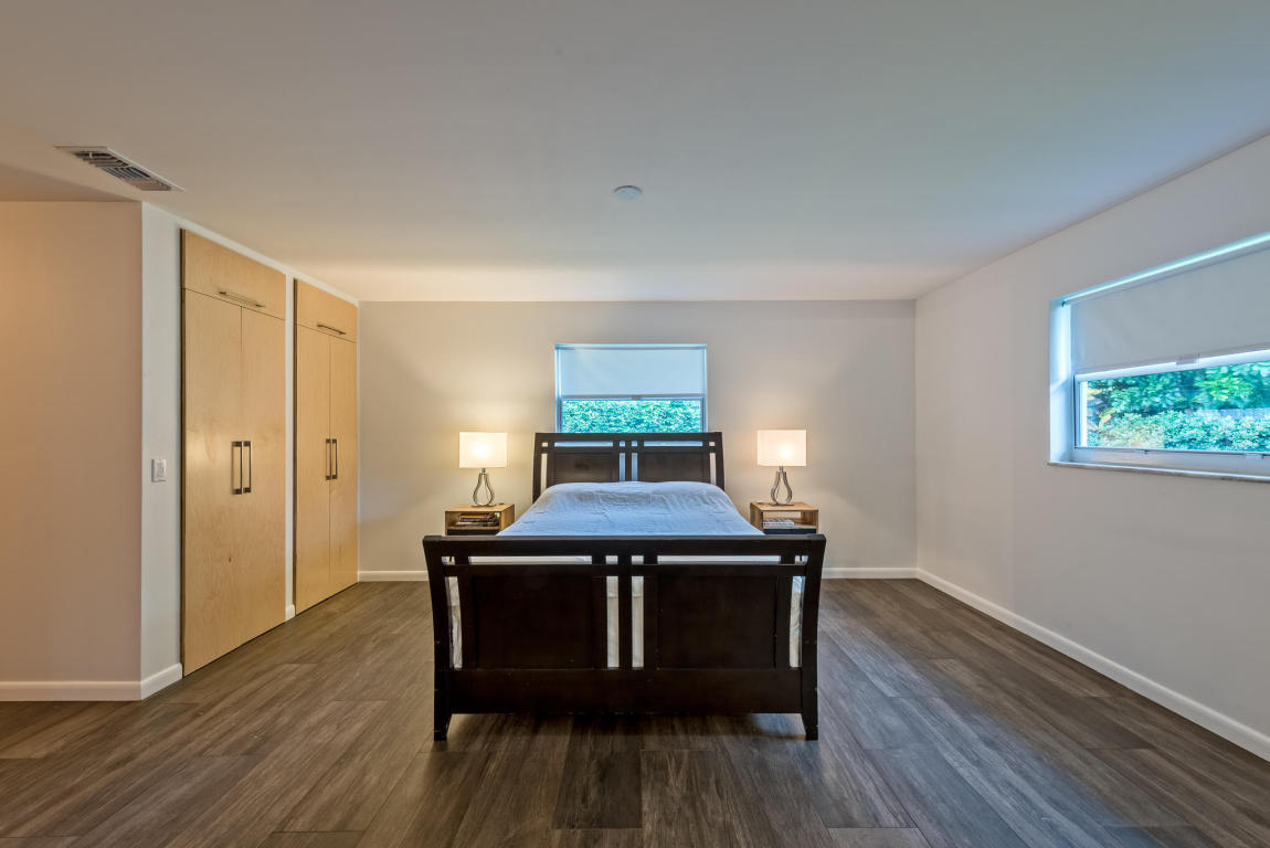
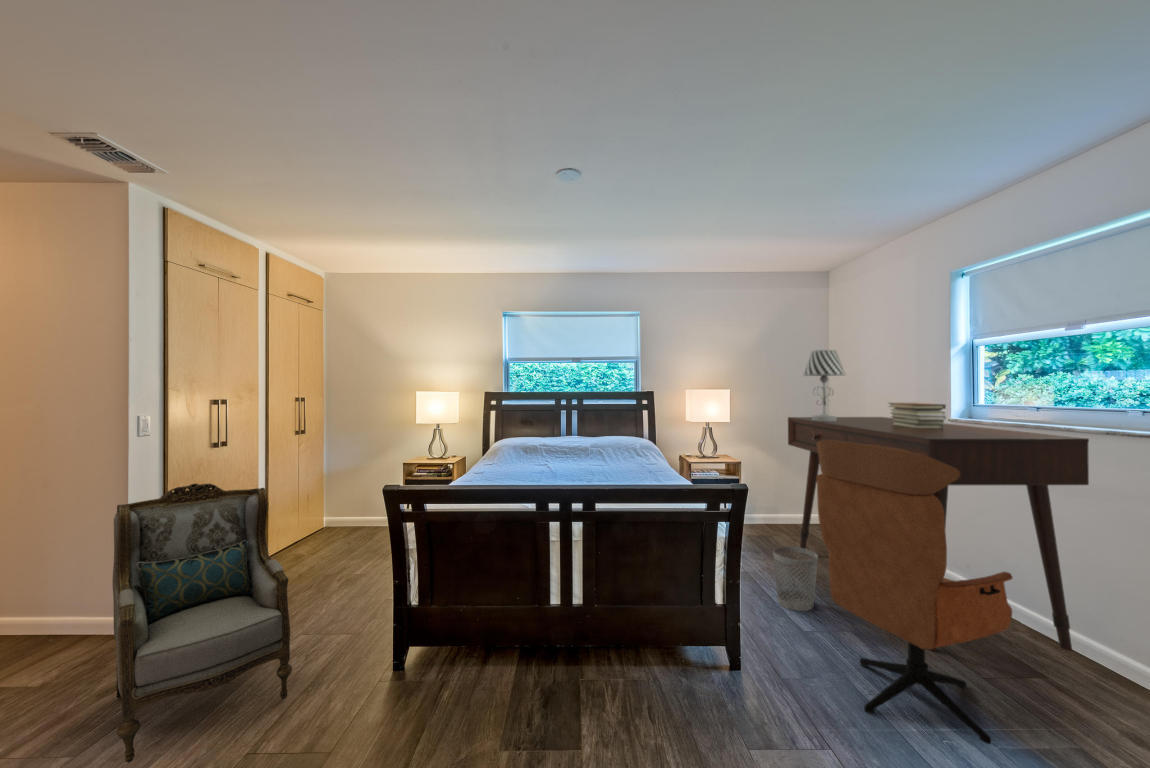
+ armchair (202, 595)
+ wastebasket (795, 578)
+ desk (932, 494)
+ book stack (916, 414)
+ office chair (914, 570)
+ table lamp (824, 385)
